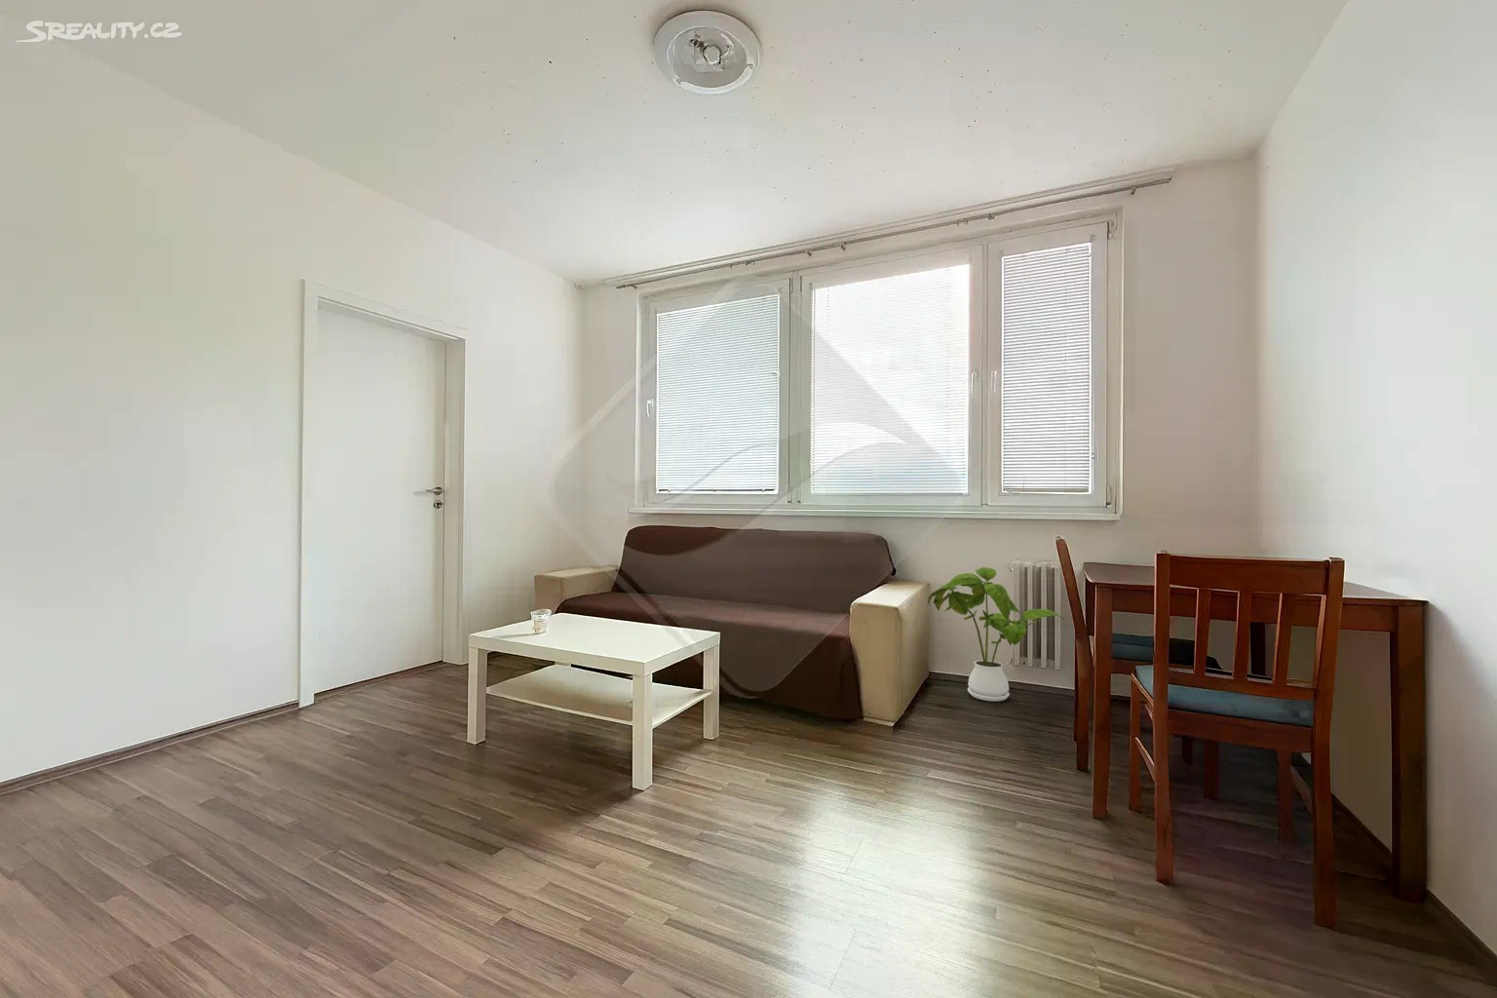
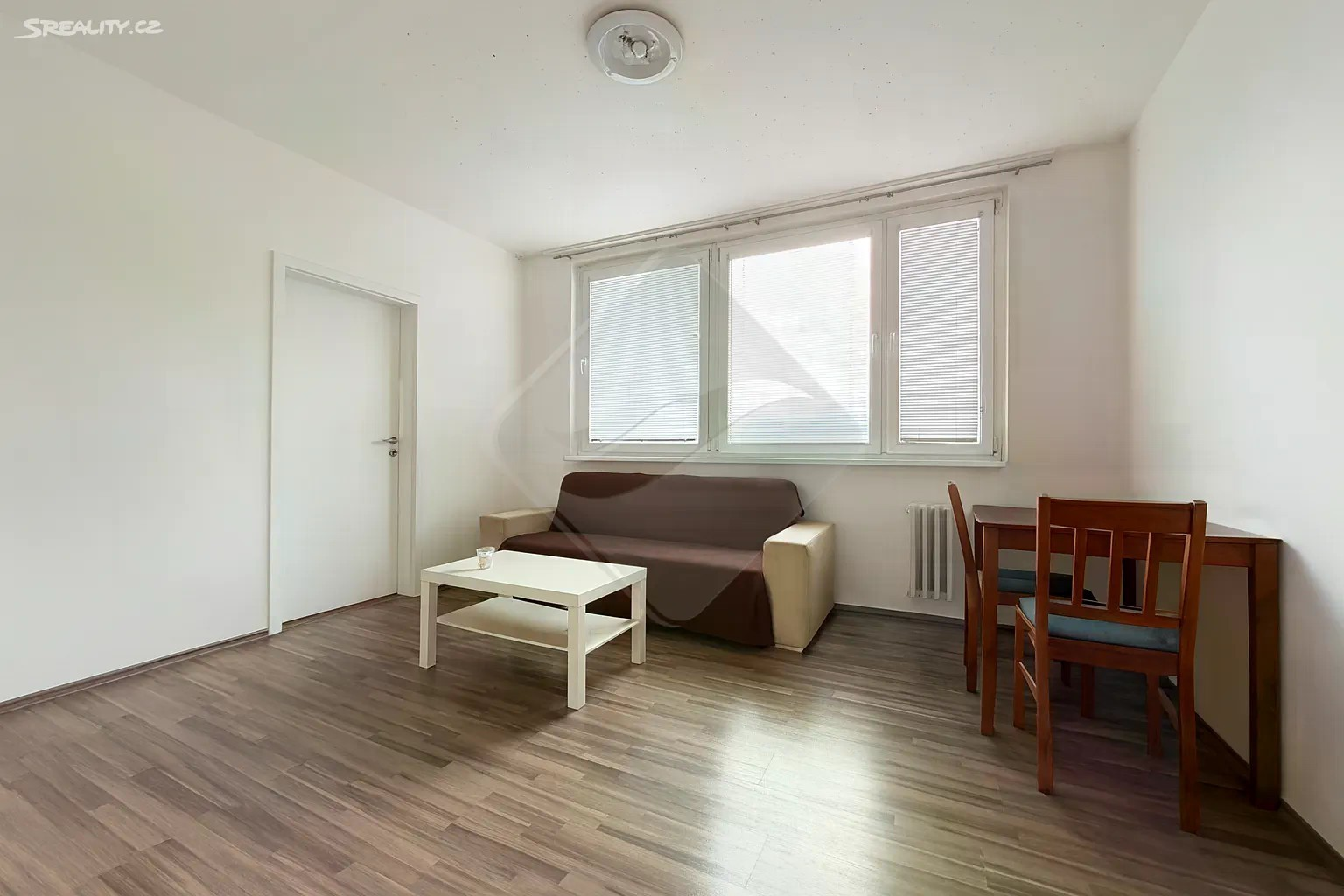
- house plant (987, 635)
